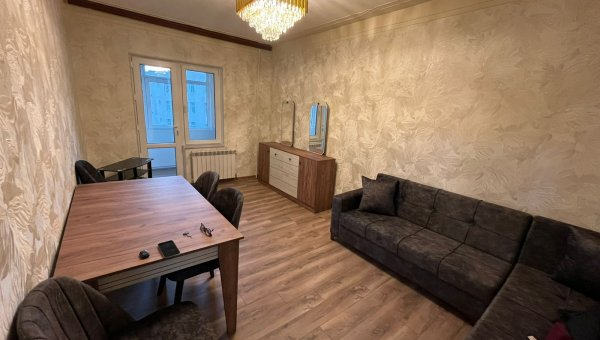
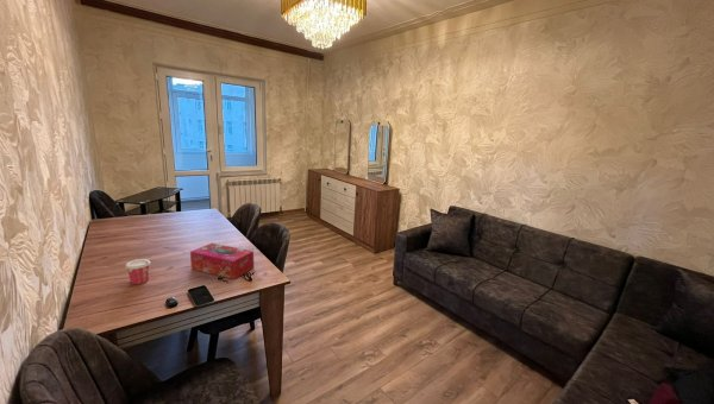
+ cup (138, 271)
+ tissue box (223, 259)
